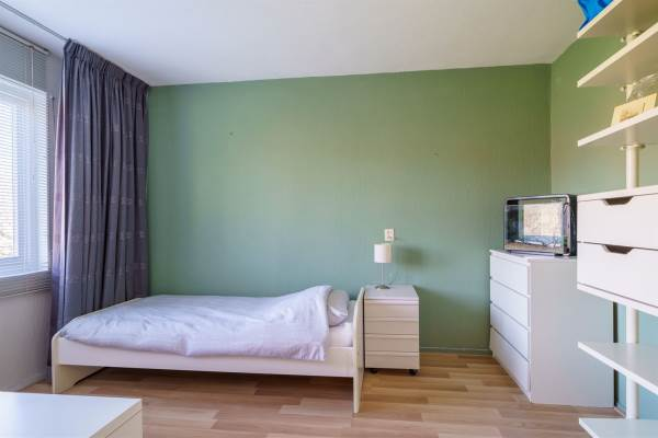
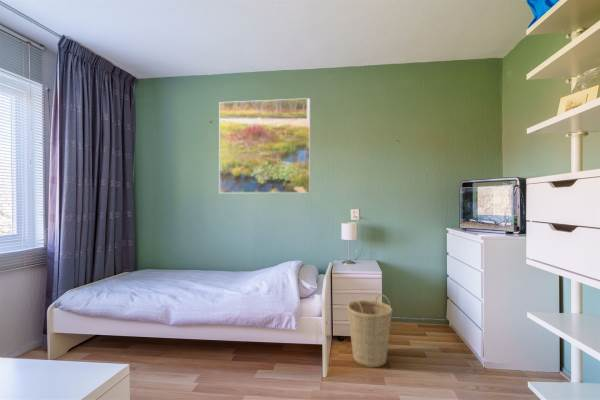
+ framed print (263, 146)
+ basket (369, 327)
